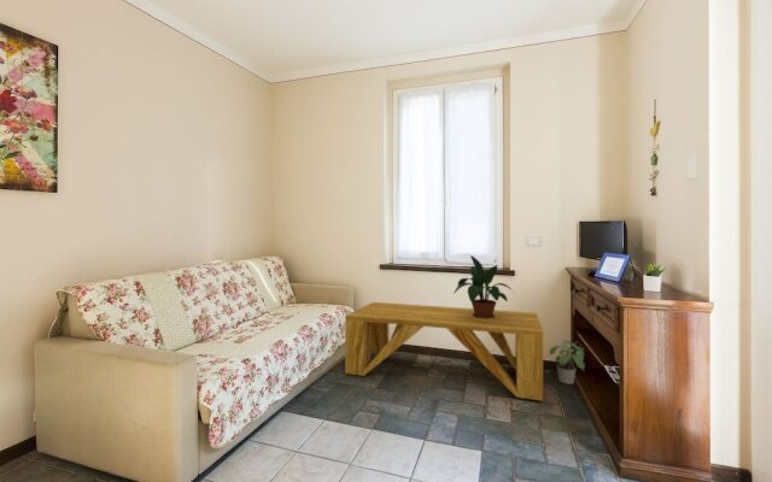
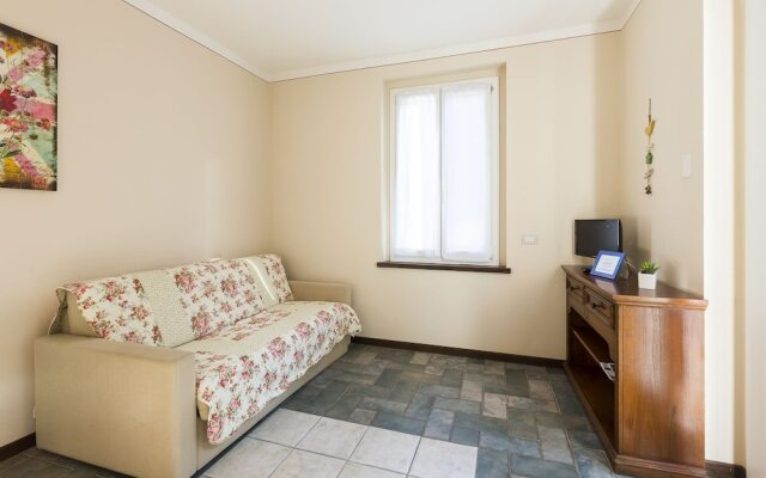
- bench (451, 333)
- potted plant (567, 362)
- potted plant (481, 284)
